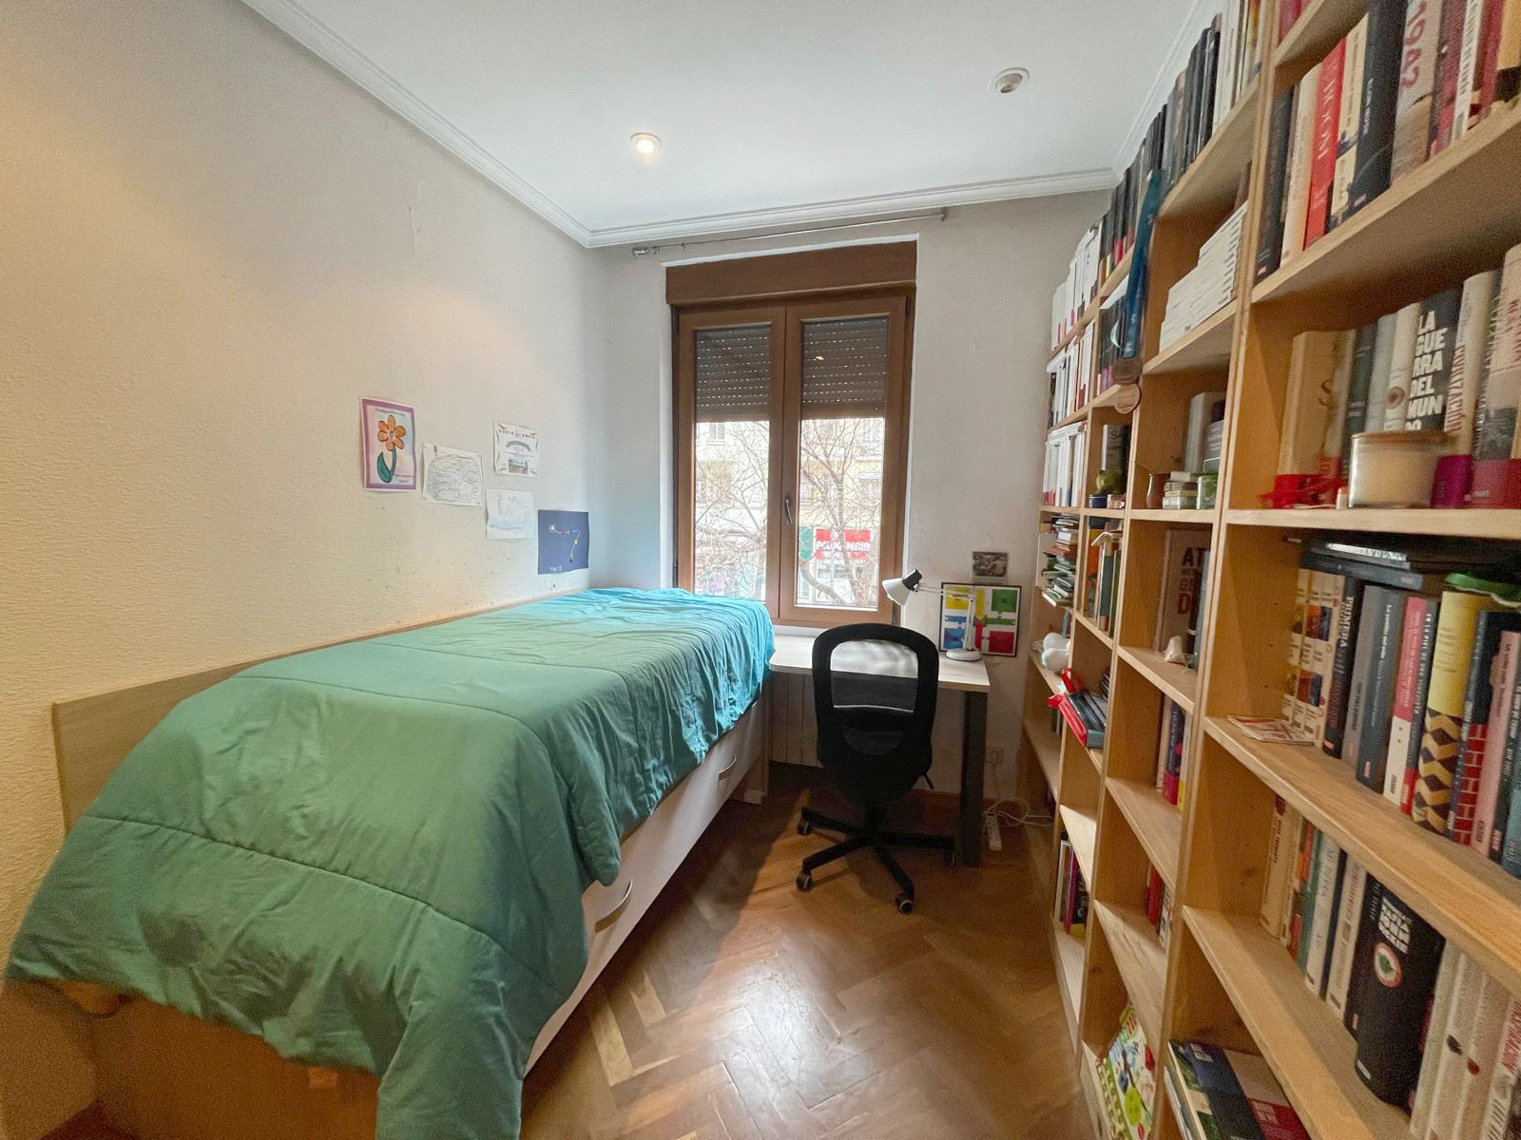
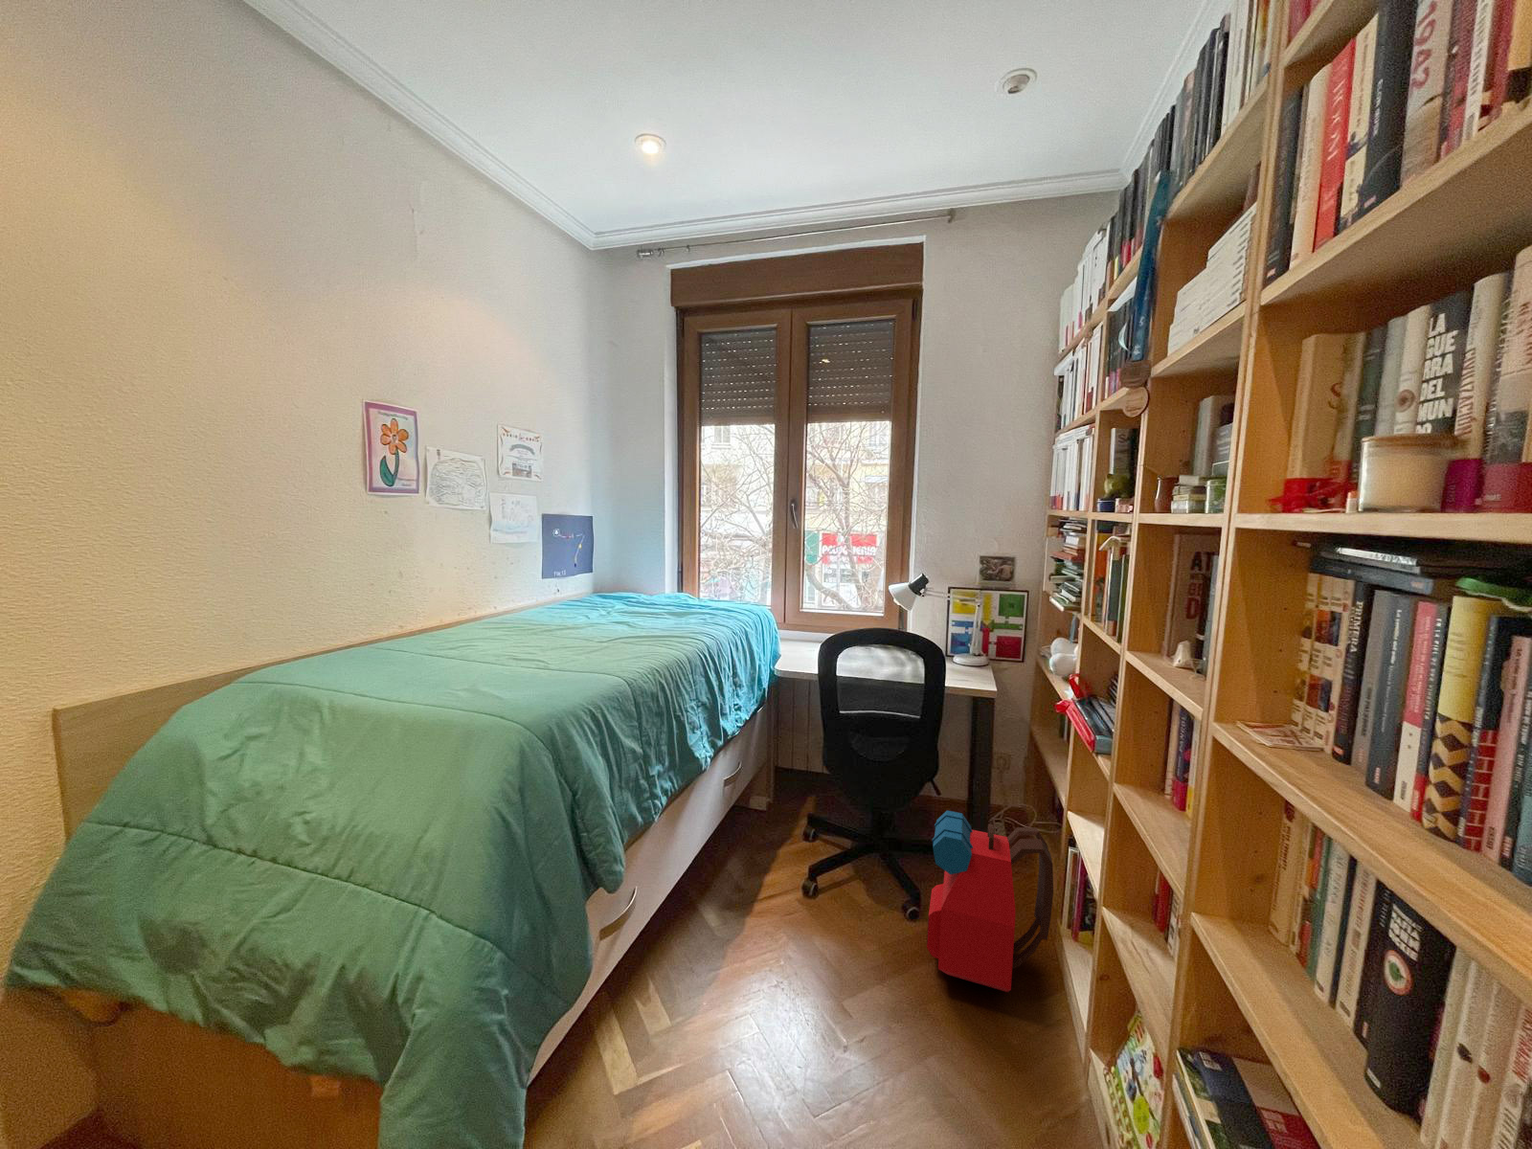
+ backpack (987, 898)
